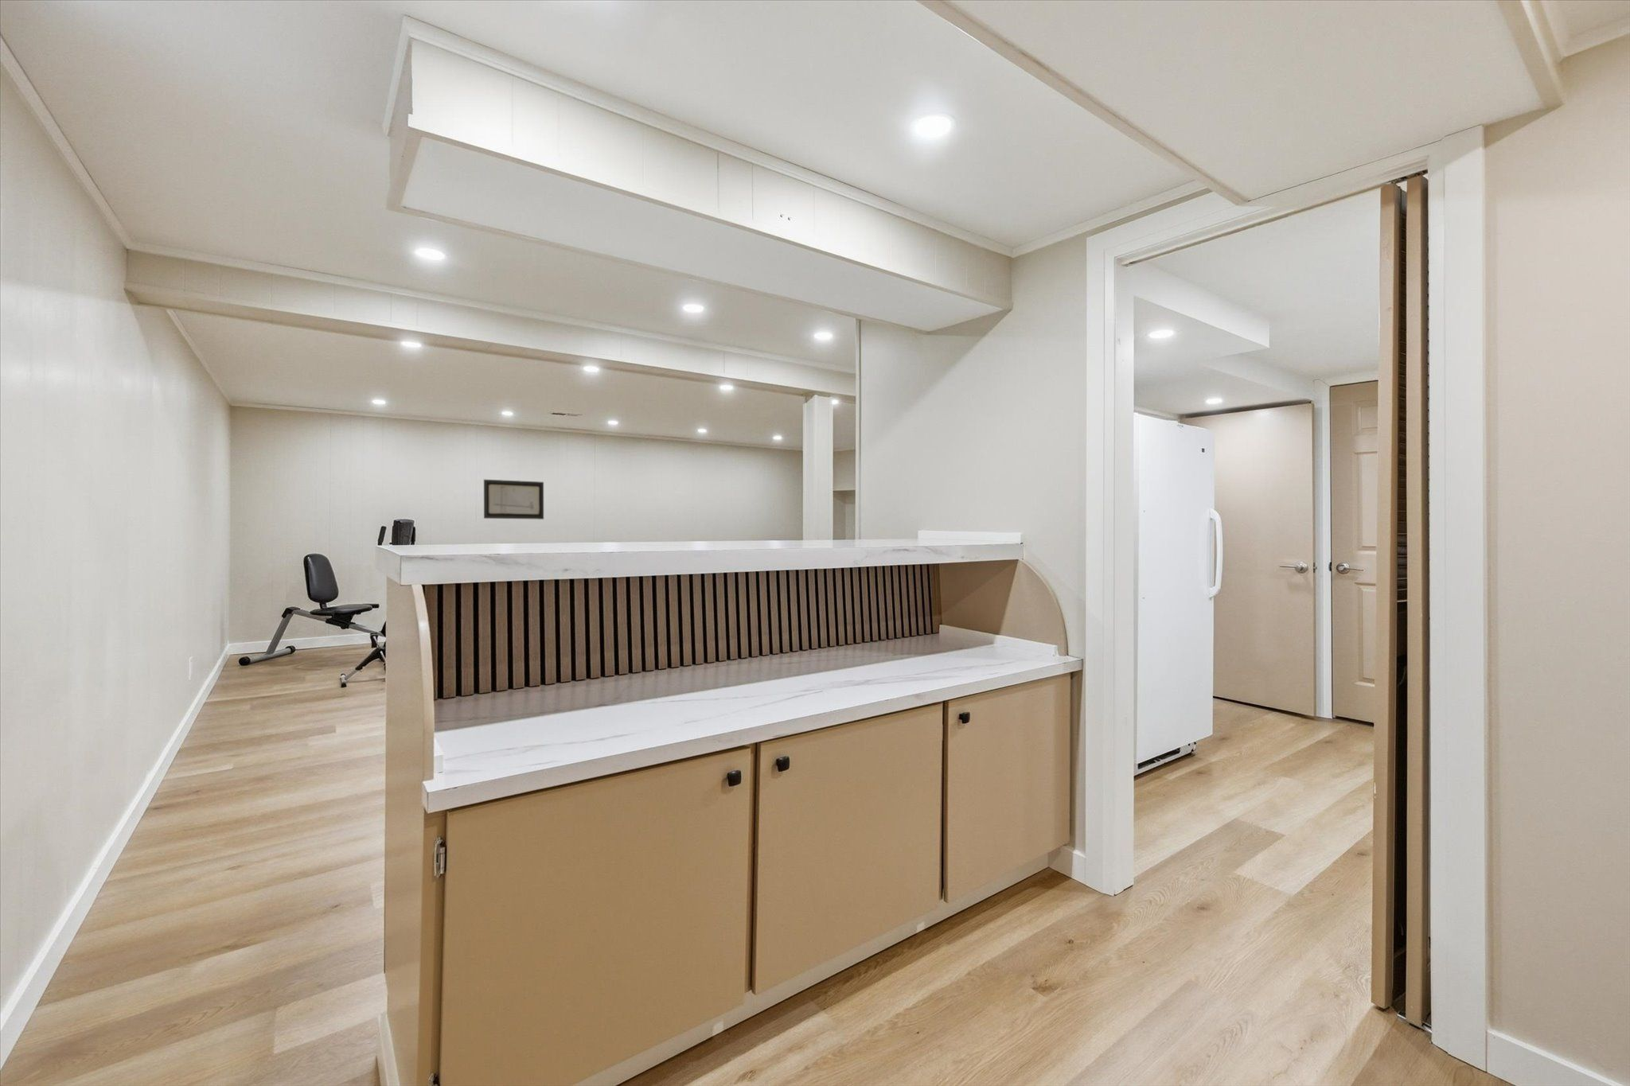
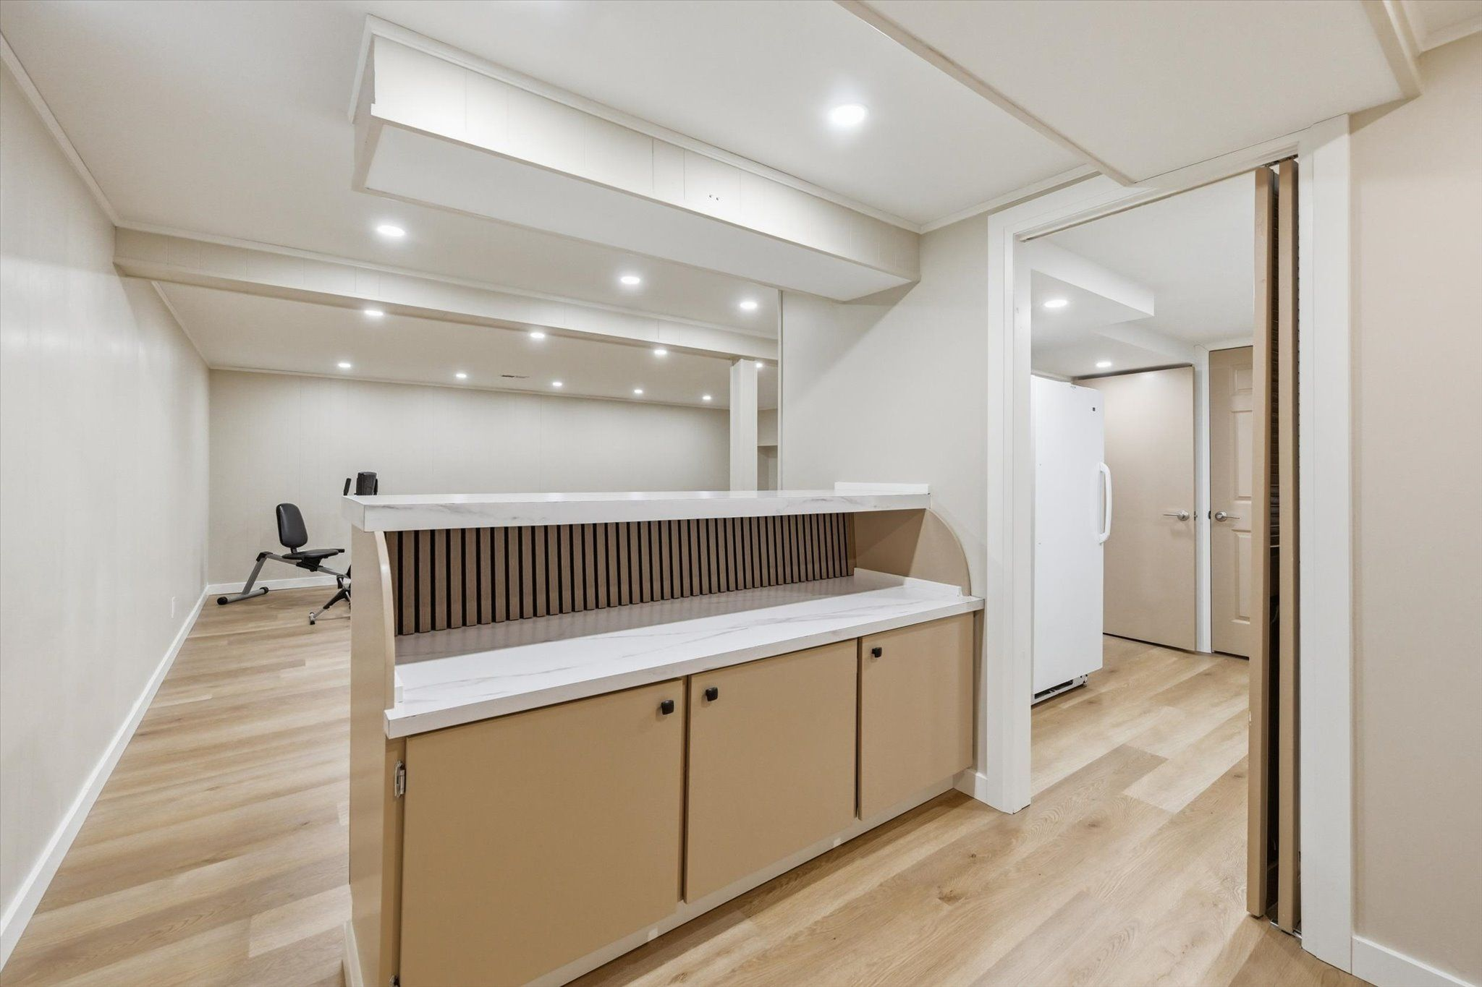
- wall art (514, 499)
